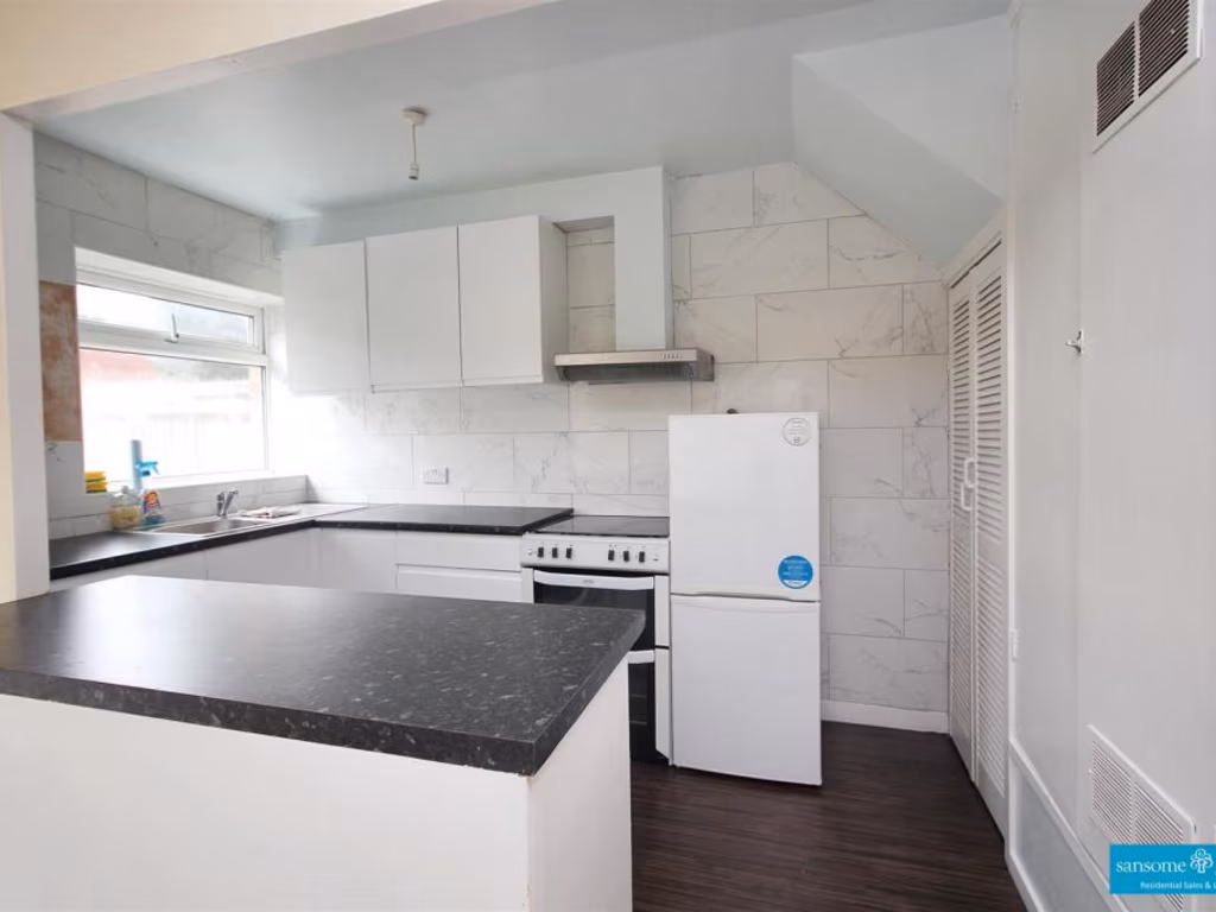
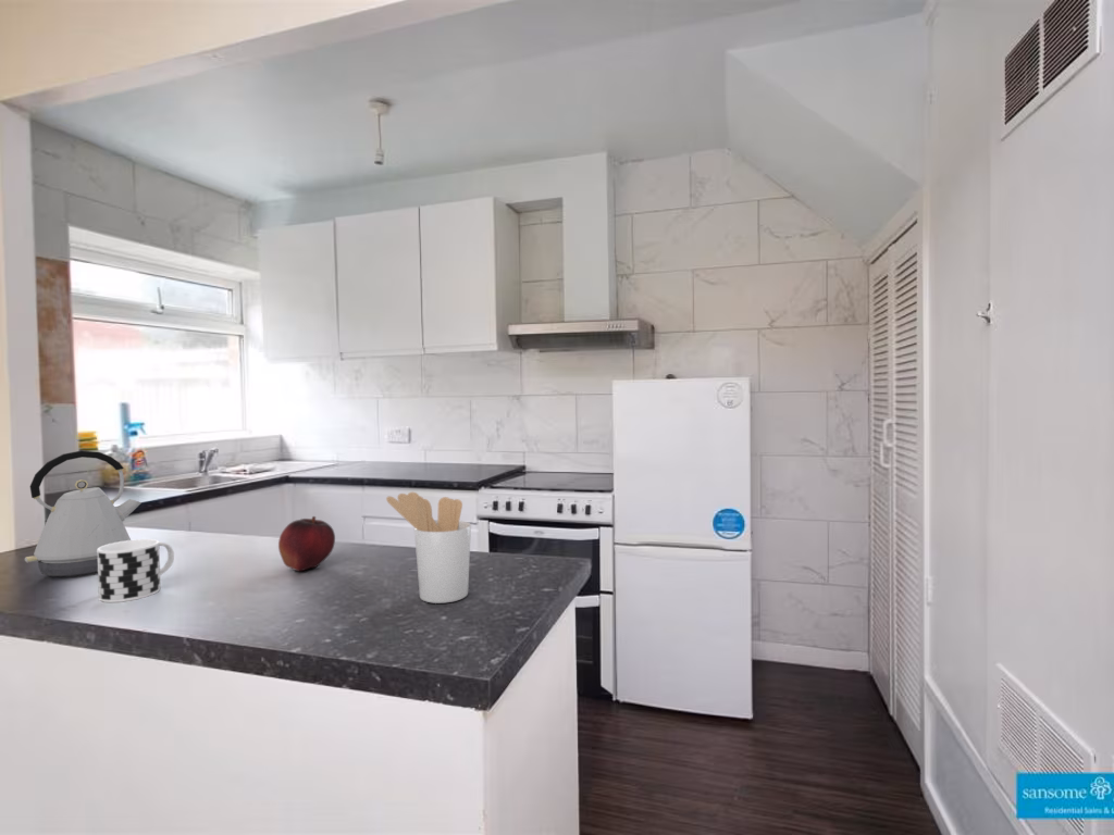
+ cup (138, 568)
+ utensil holder (430, 541)
+ kettle (86, 509)
+ fruit (307, 543)
